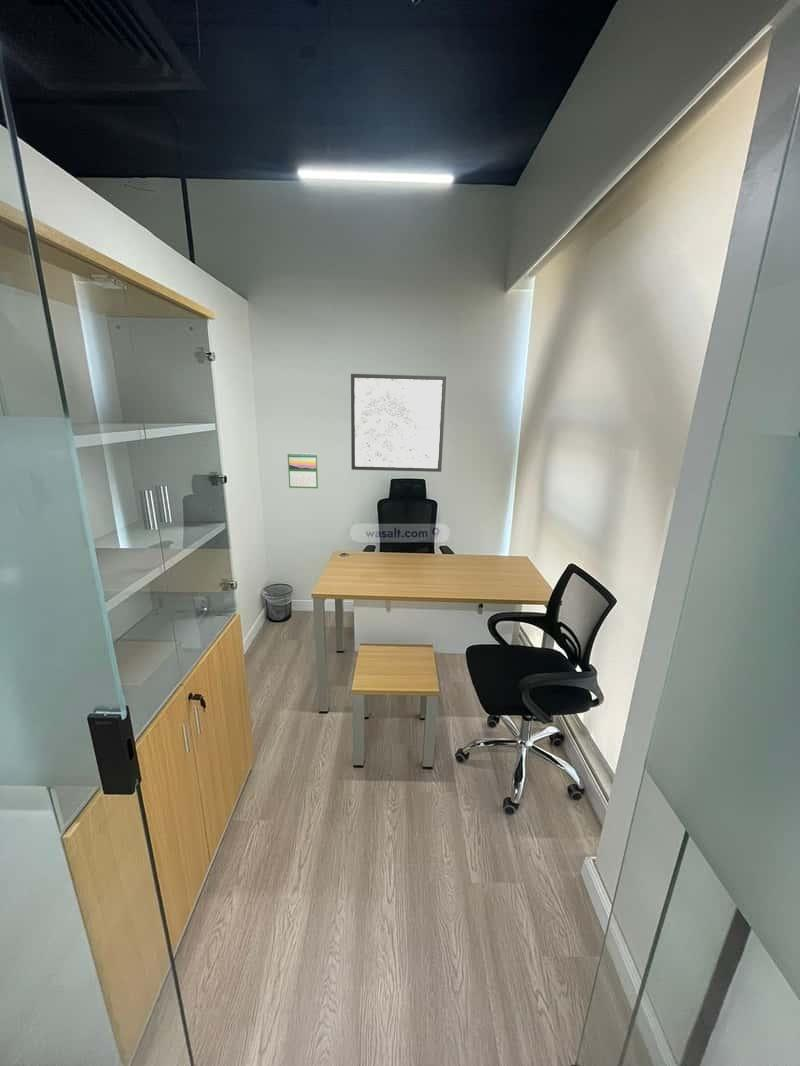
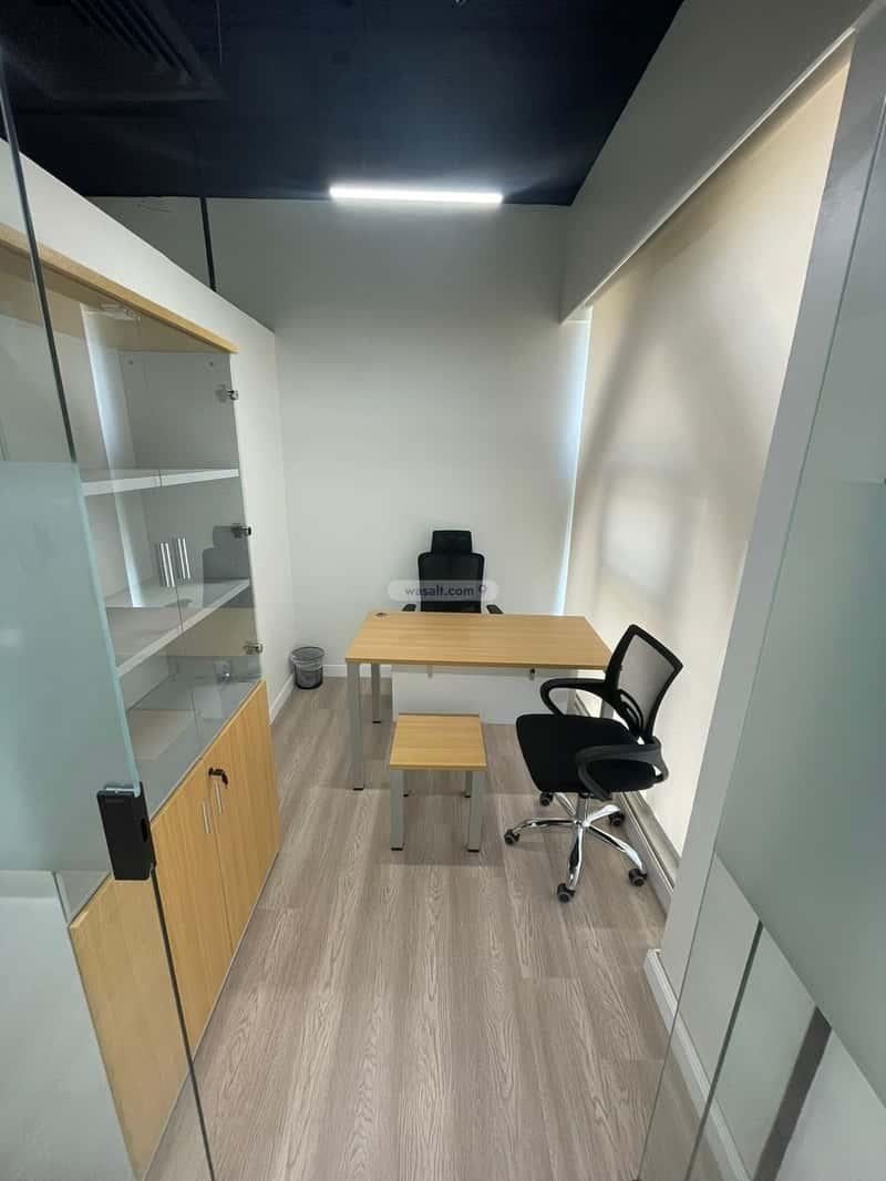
- calendar (303, 470)
- wall art (397, 424)
